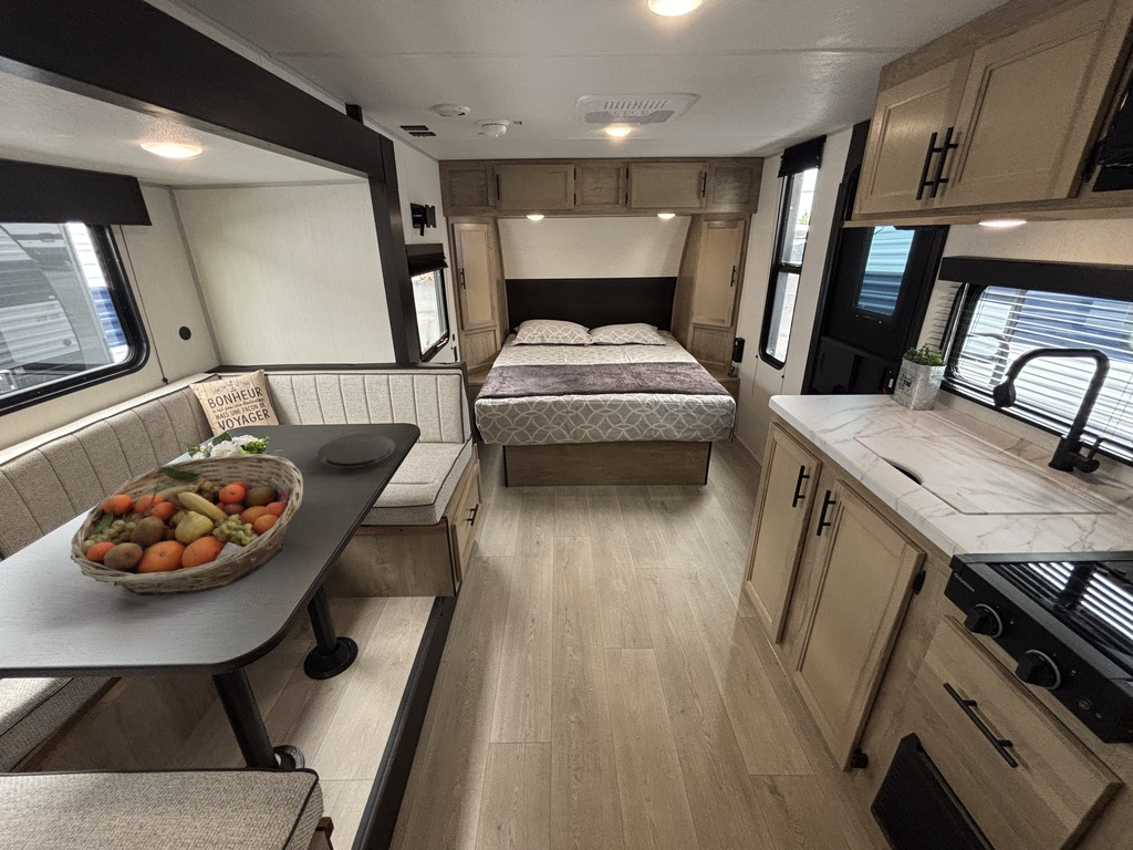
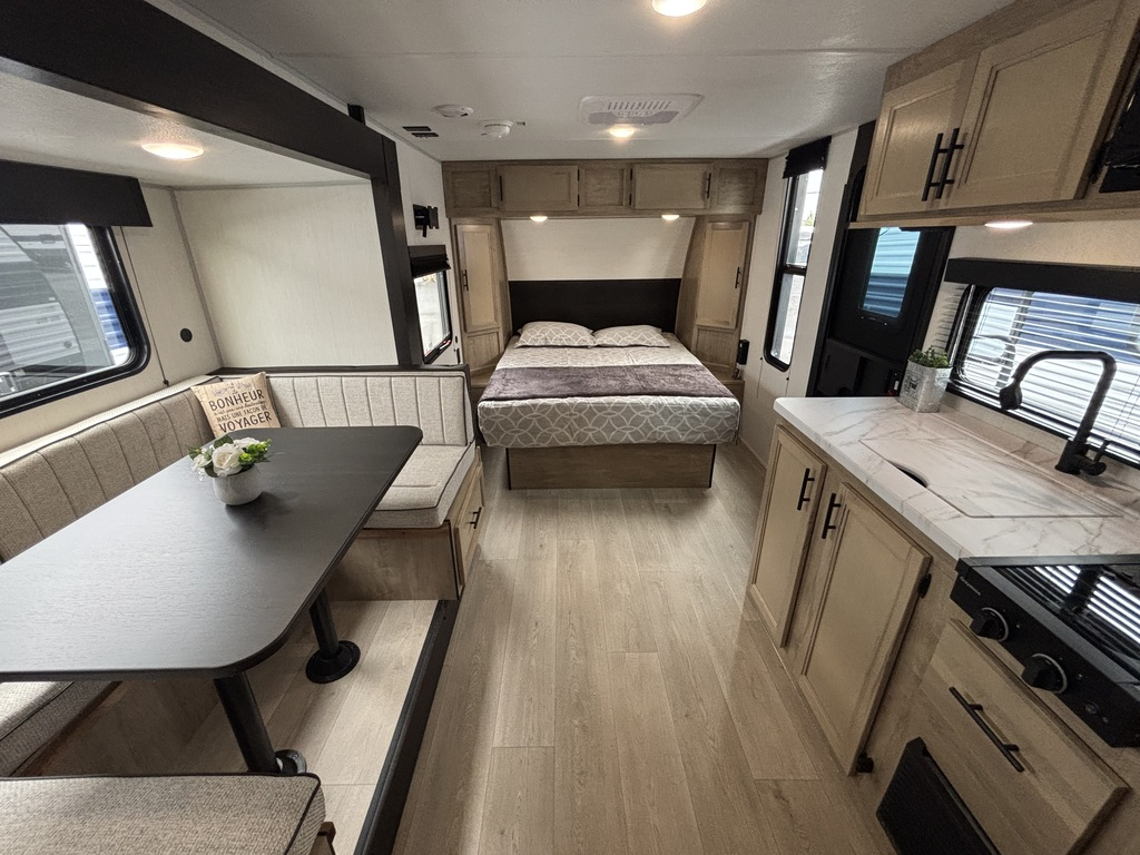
- plate (357, 452)
- fruit basket (201, 520)
